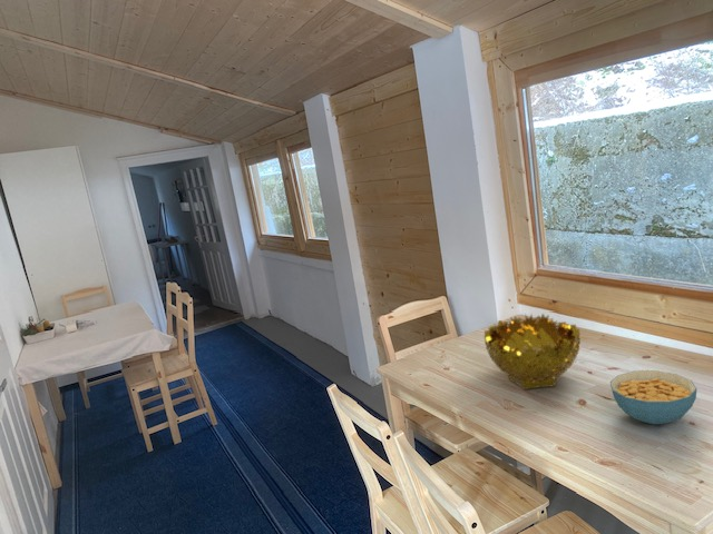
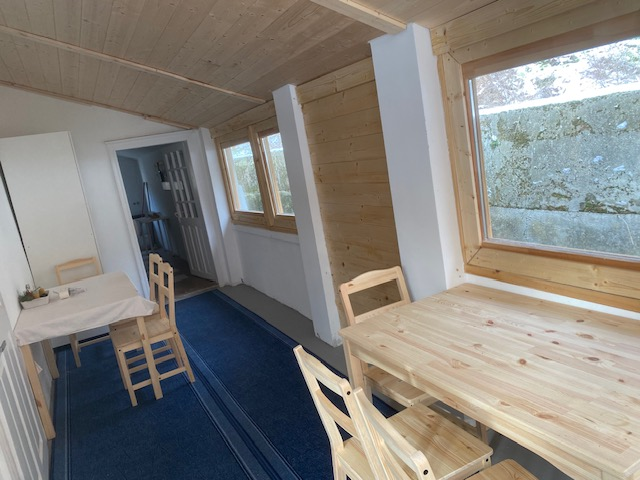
- decorative bowl (533, 353)
- cereal bowl (653, 402)
